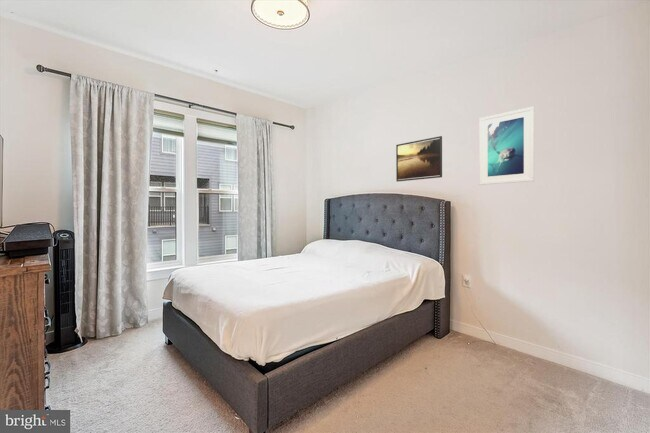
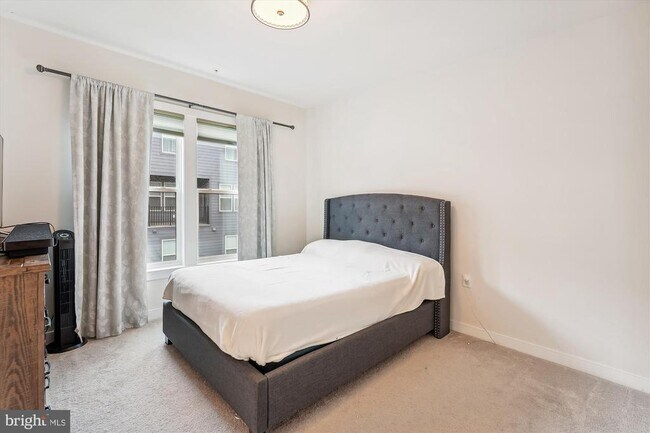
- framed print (417, 160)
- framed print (505, 148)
